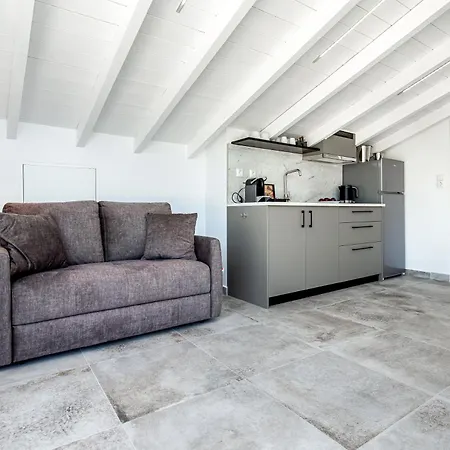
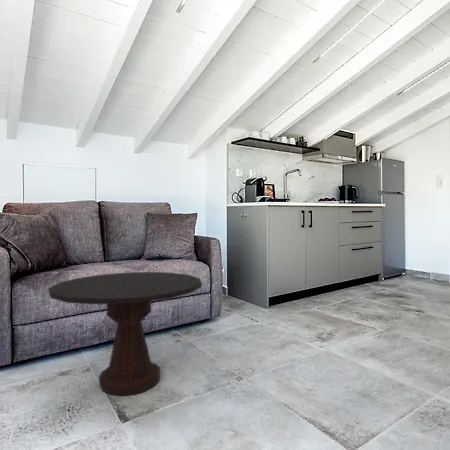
+ side table (129, 331)
